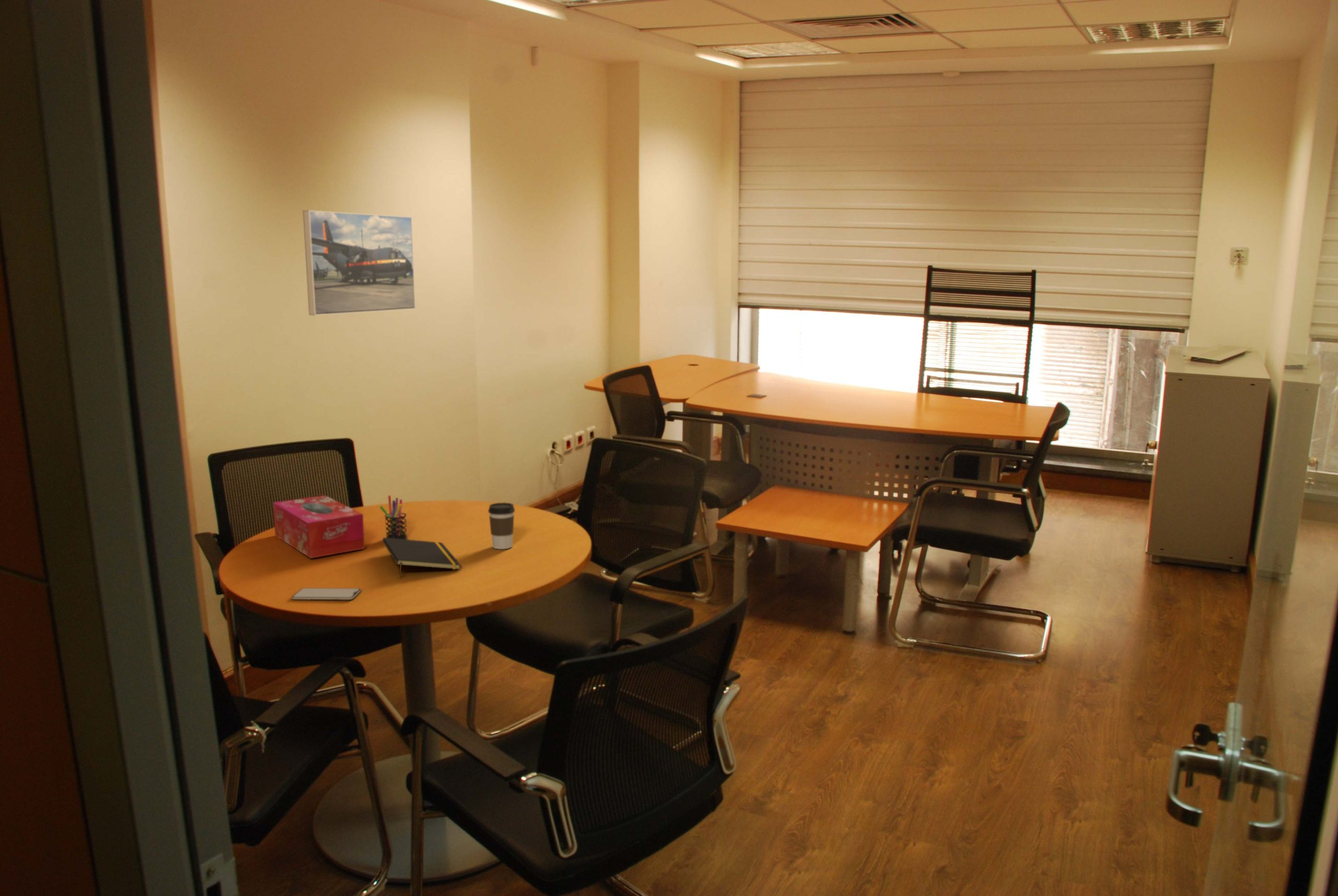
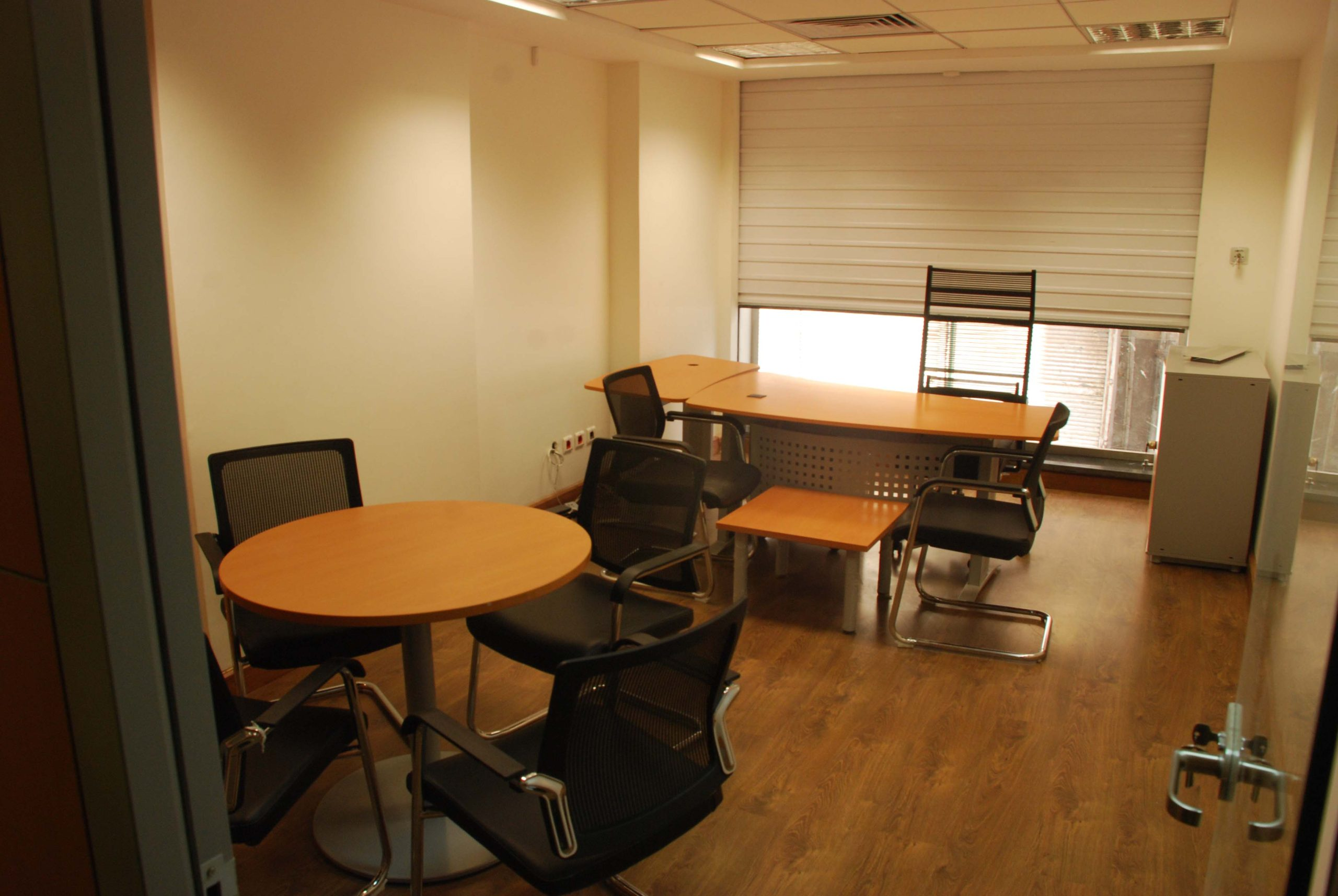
- tissue box (318, 525)
- coffee cup (502, 526)
- notepad (420, 553)
- pen holder (393, 518)
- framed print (363, 263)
- smartphone (327, 593)
